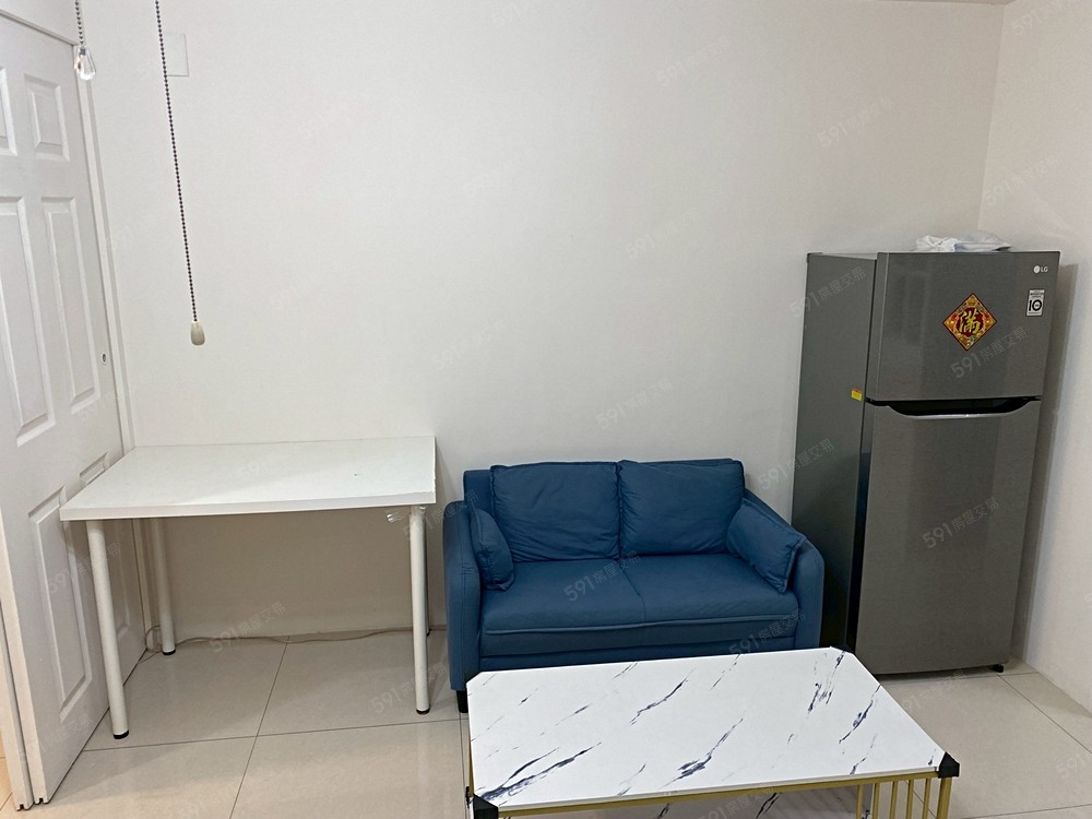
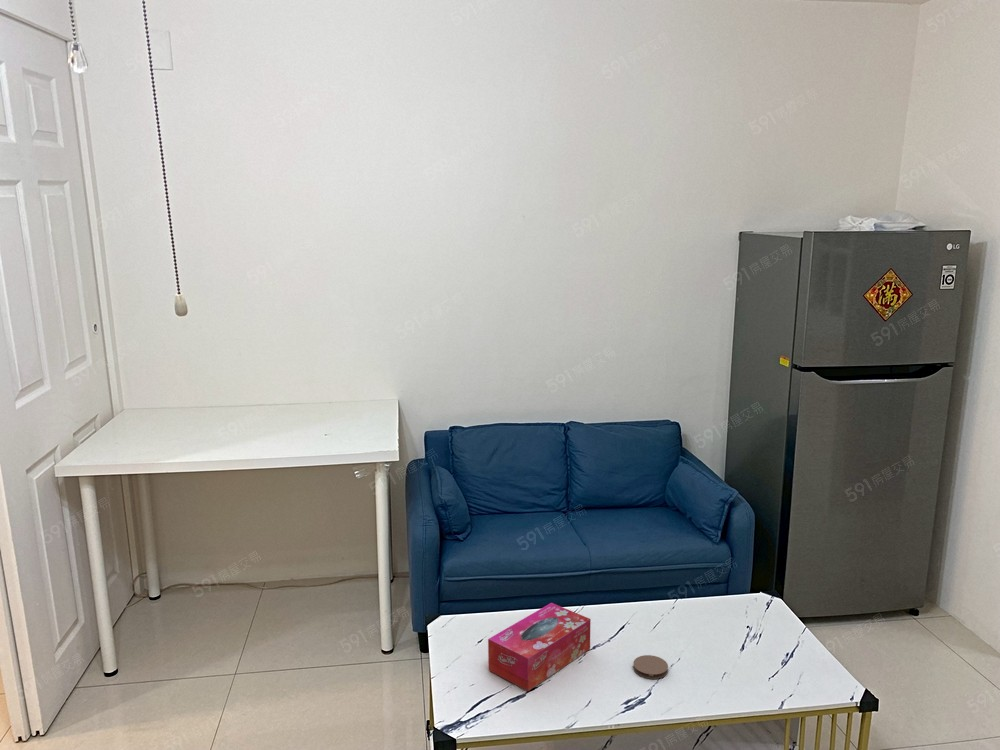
+ tissue box (540, 644)
+ coaster (650, 666)
